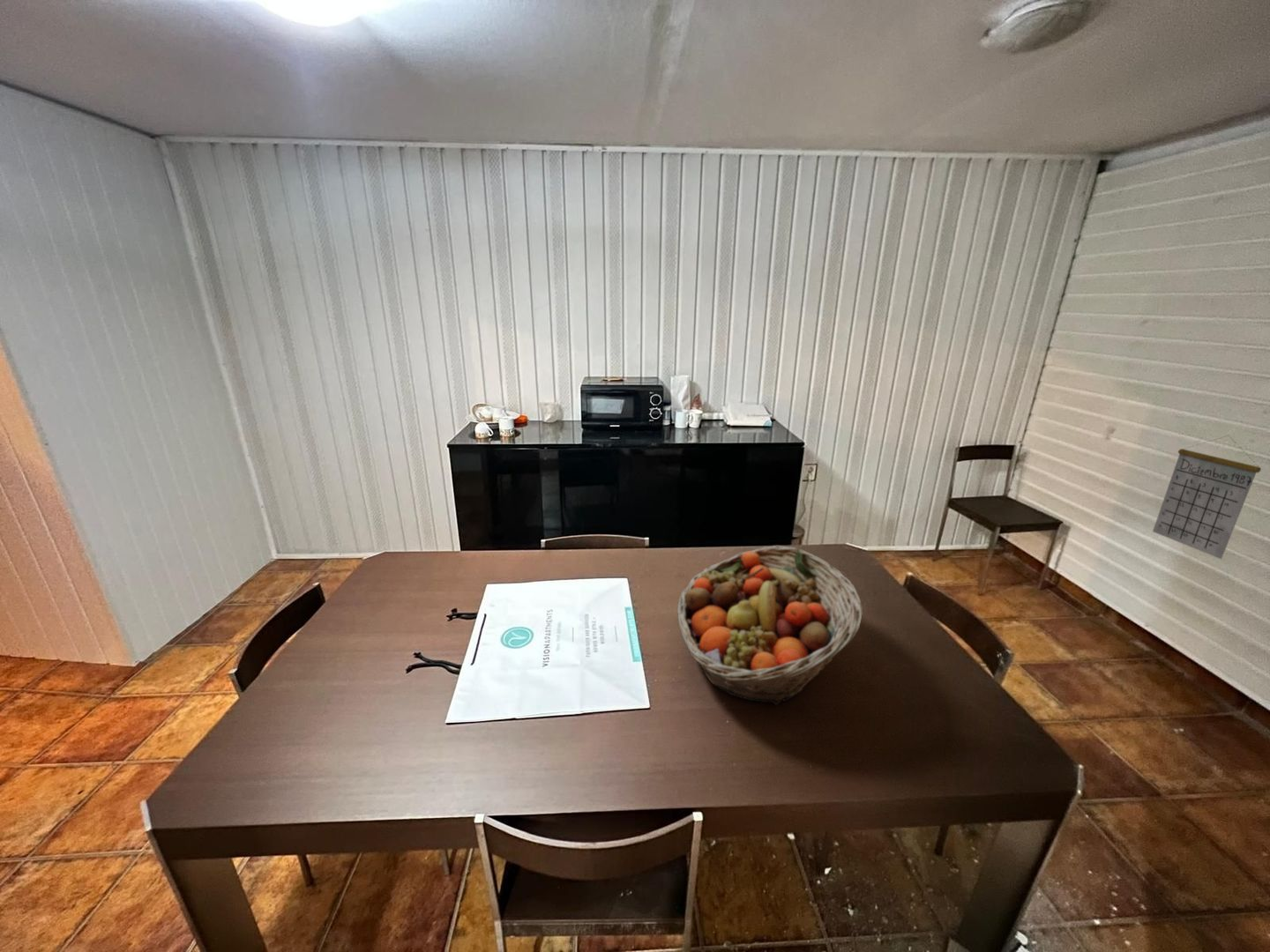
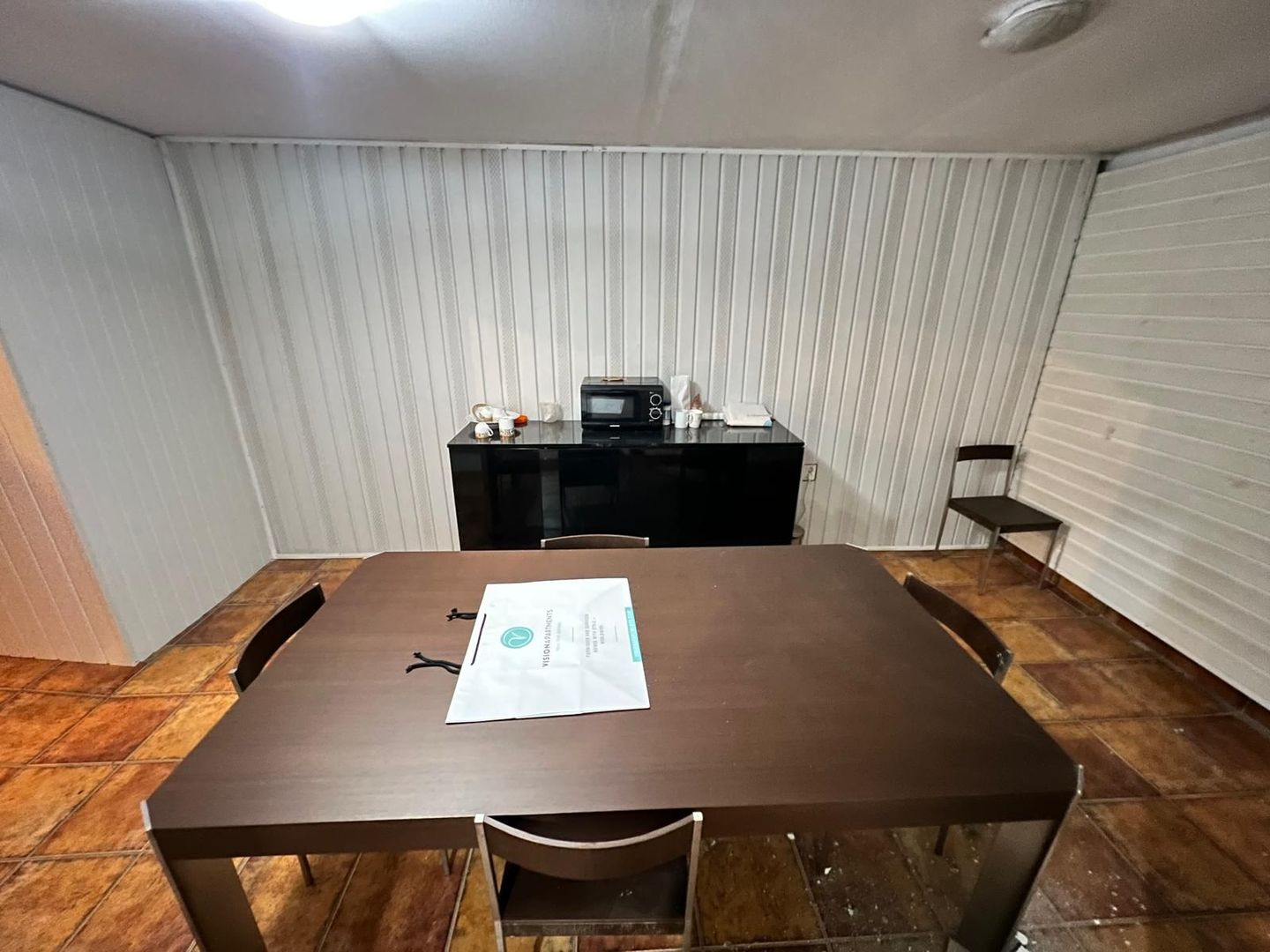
- fruit basket (761, 615)
- calendar (1205, 492)
